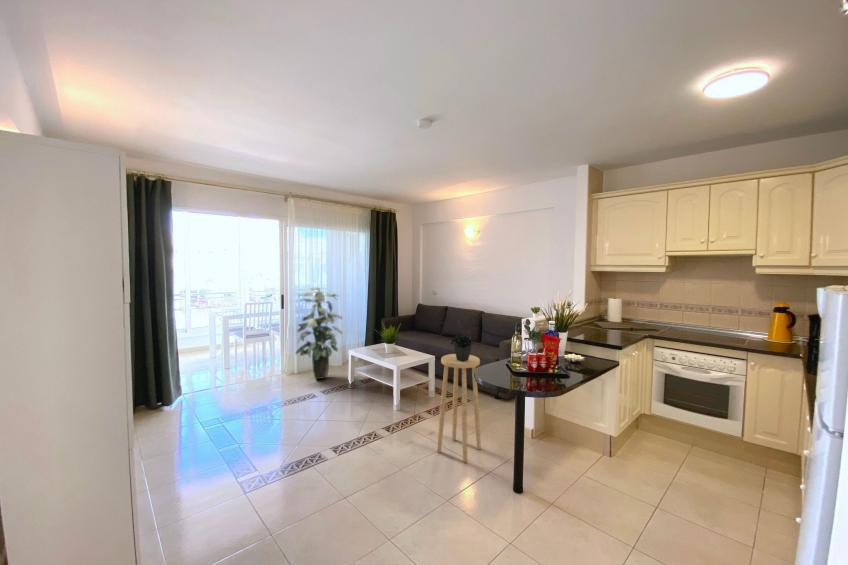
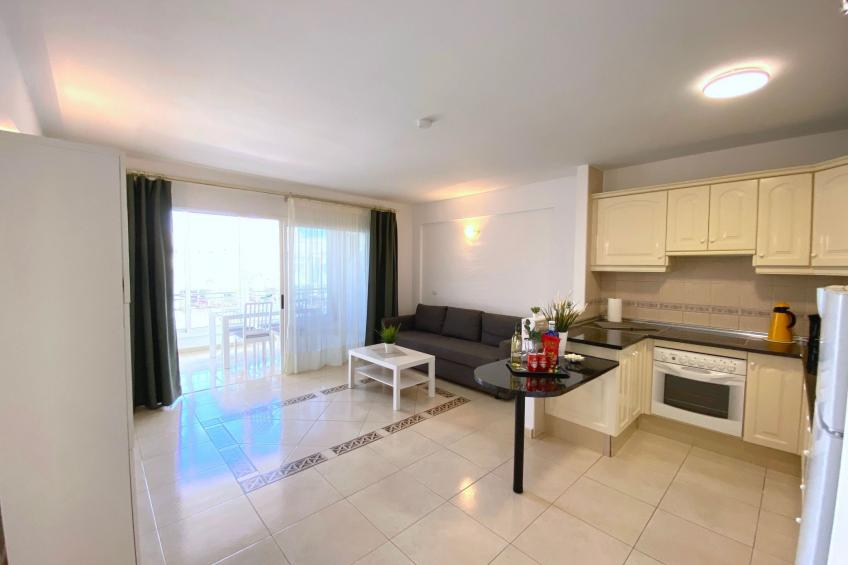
- stool (462, 404)
- potted plant (461, 338)
- indoor plant (317, 332)
